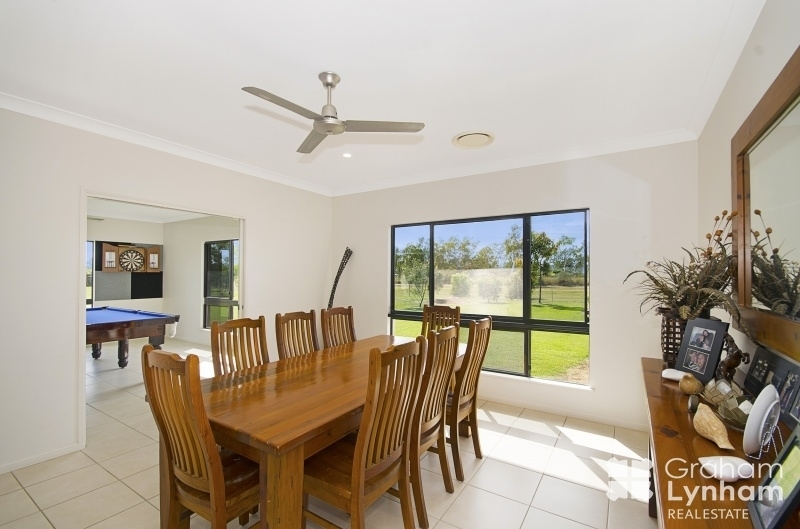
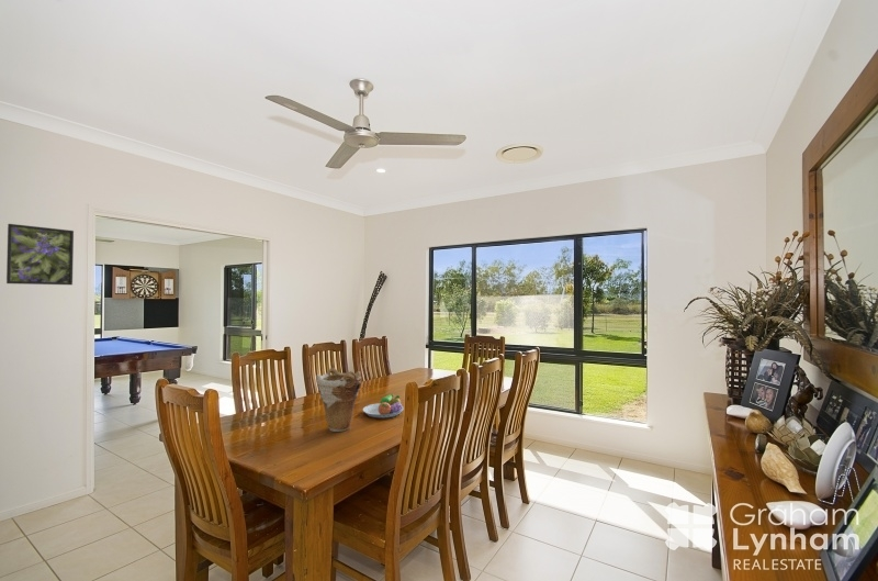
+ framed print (42, 255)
+ fruit bowl (384, 404)
+ vase (338, 398)
